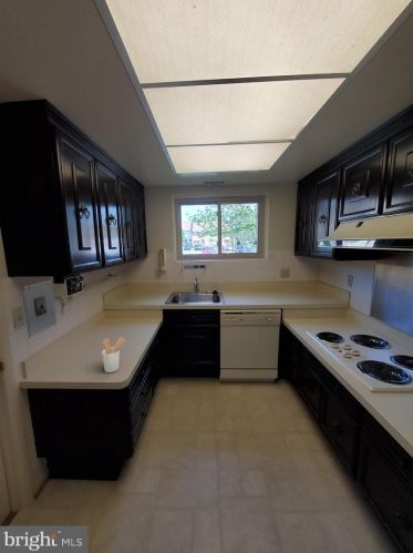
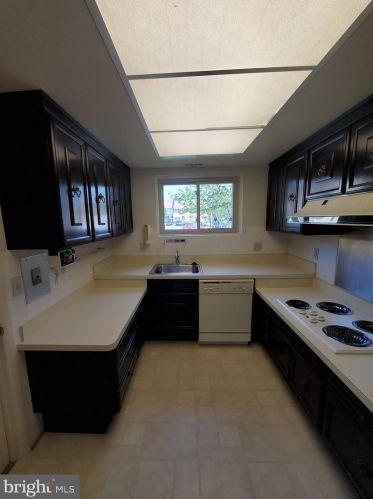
- utensil holder (114, 354)
